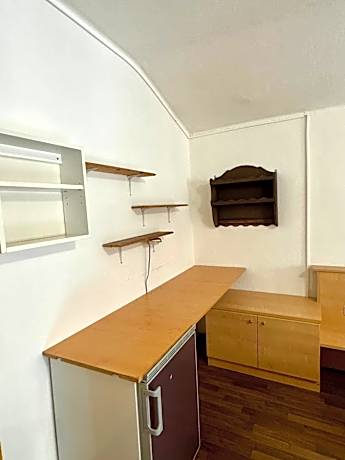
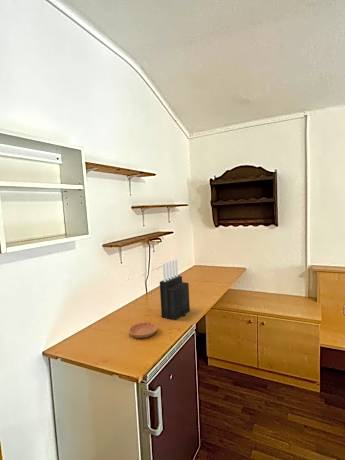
+ knife block (176, 288)
+ saucer (143, 330)
